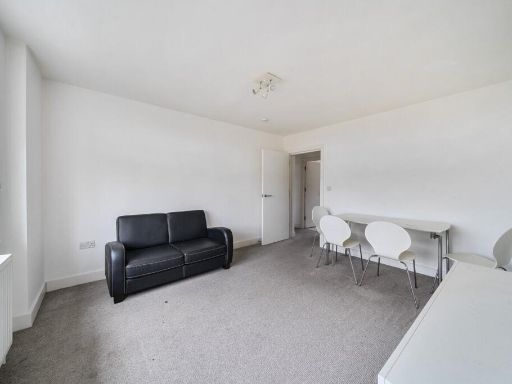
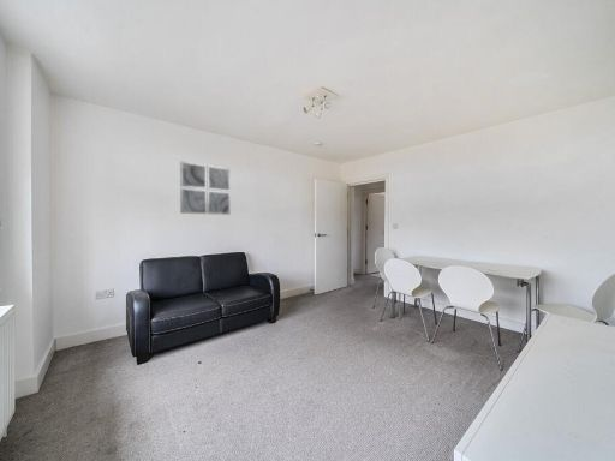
+ wall art (207, 188)
